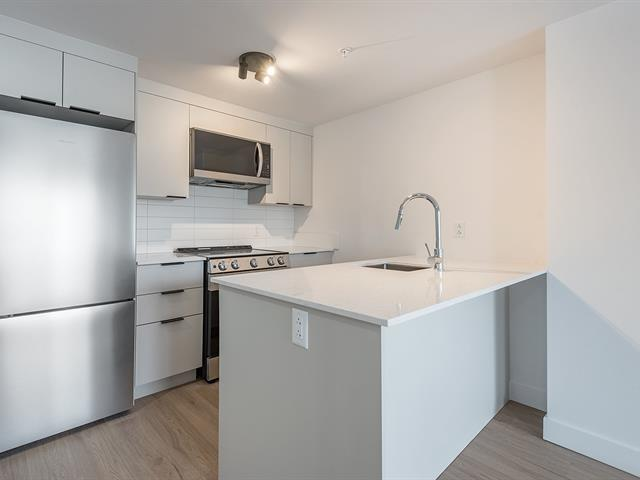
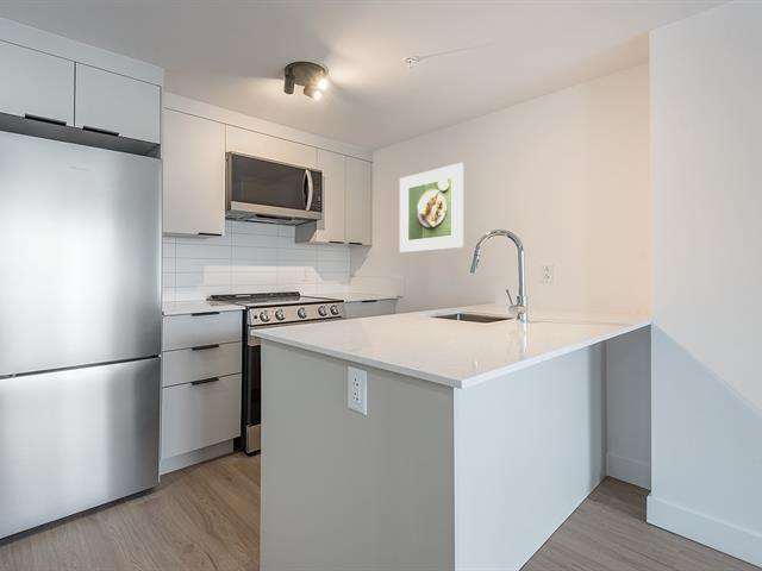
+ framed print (429, 211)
